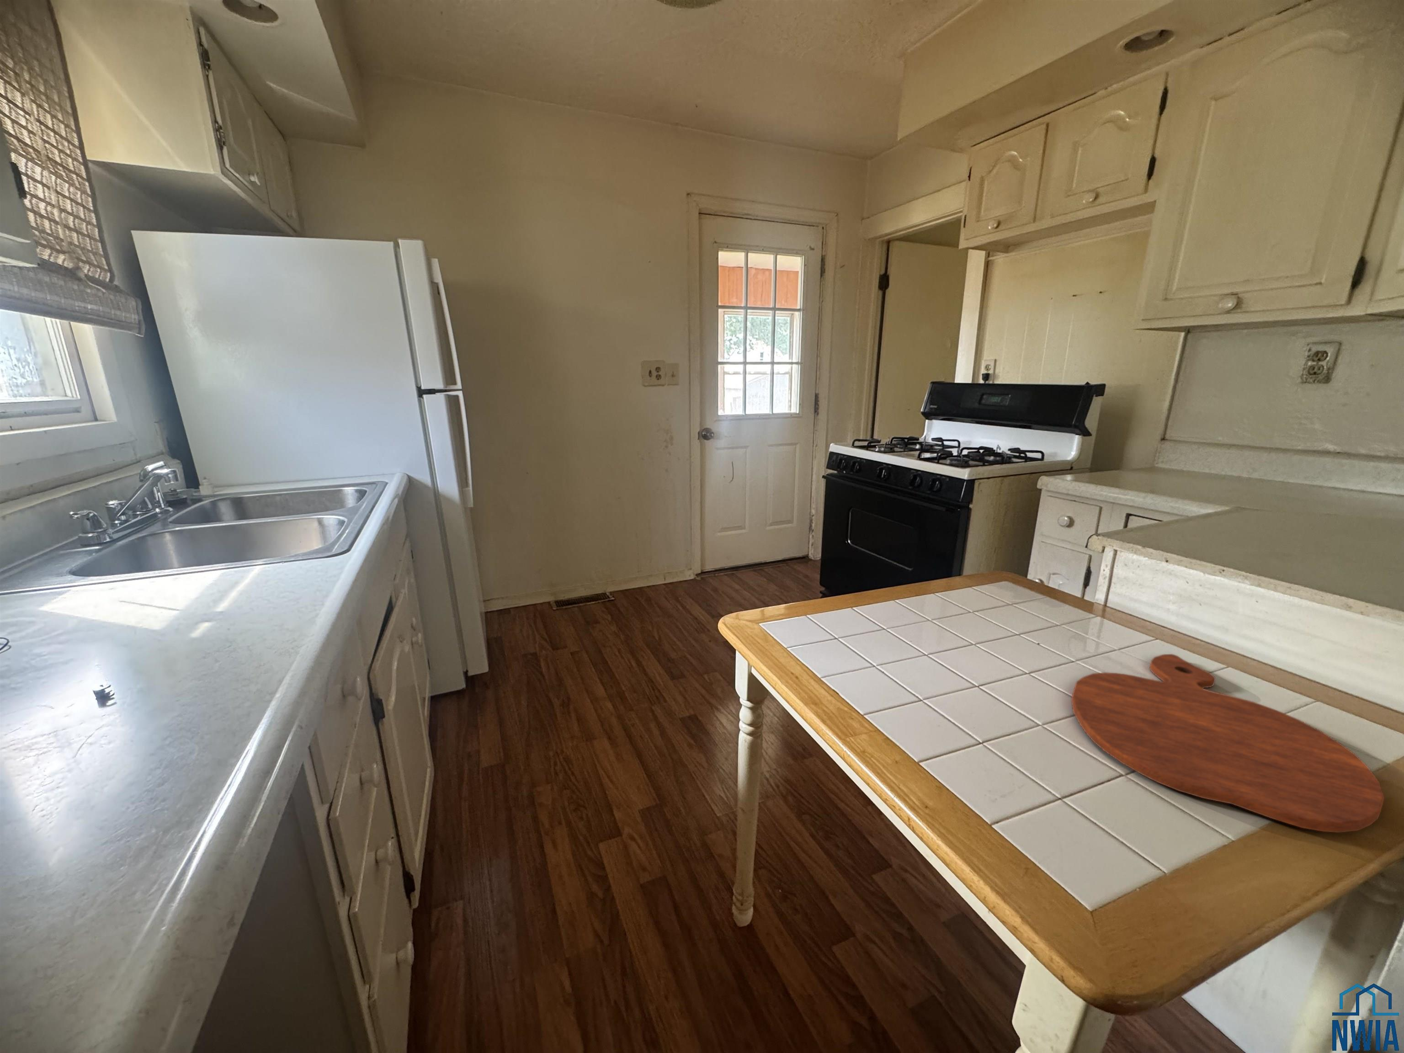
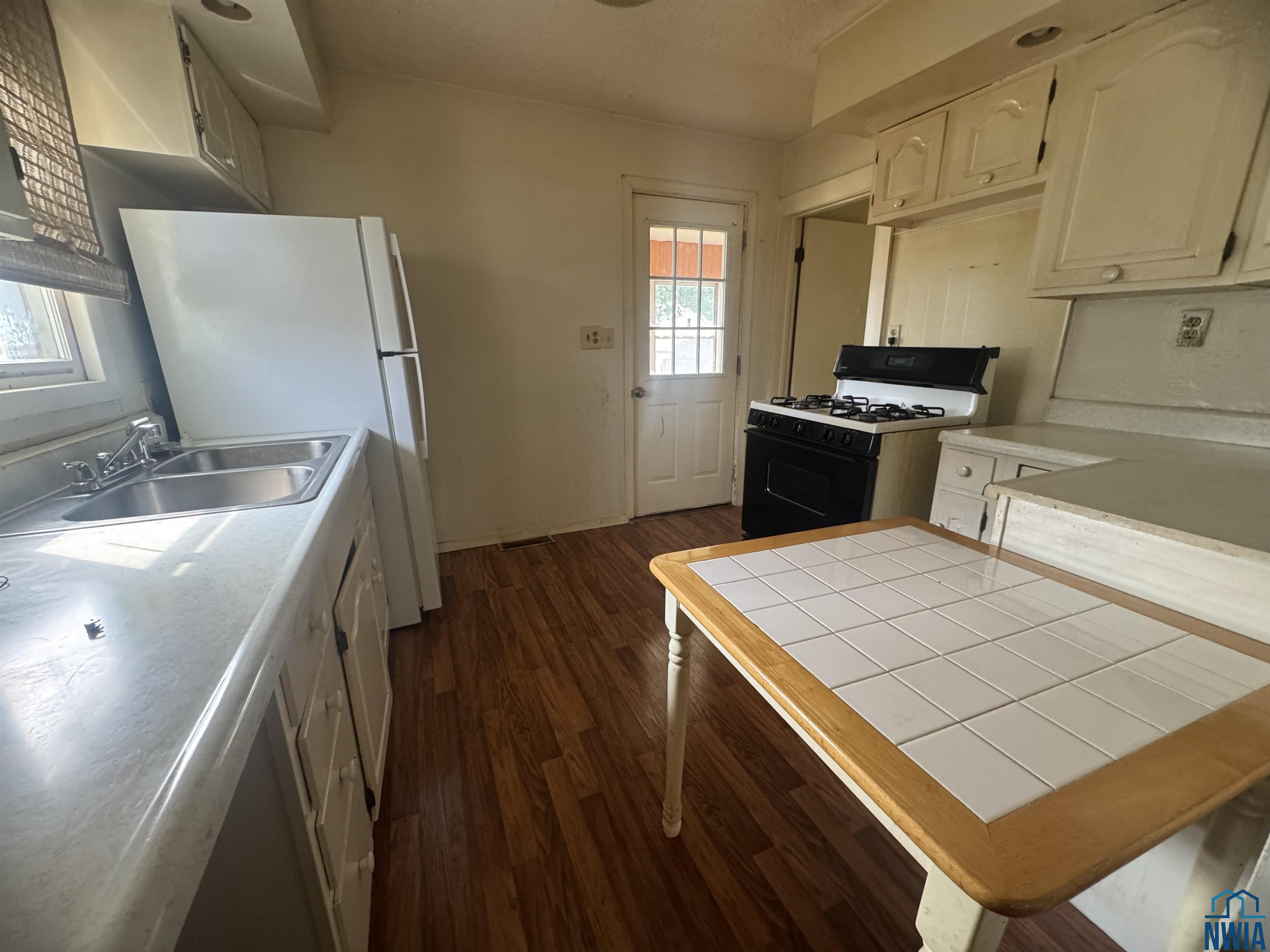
- cutting board (1197, 715)
